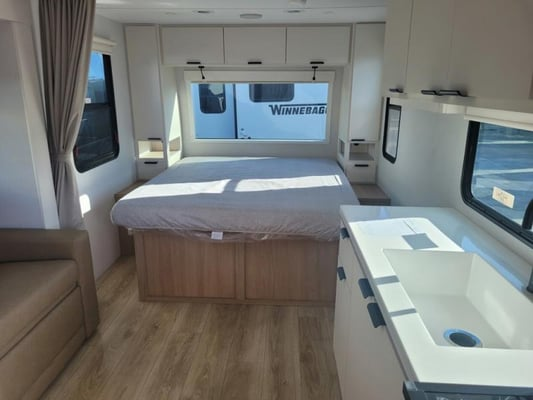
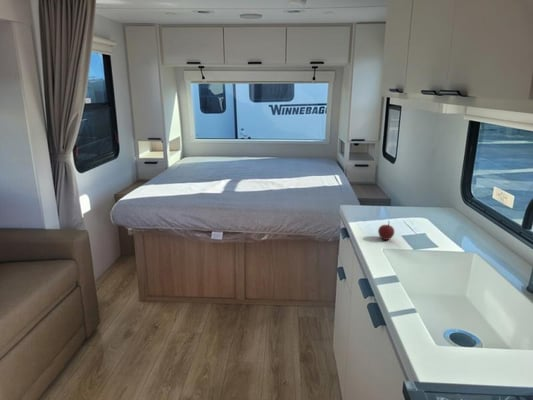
+ apple (386, 230)
